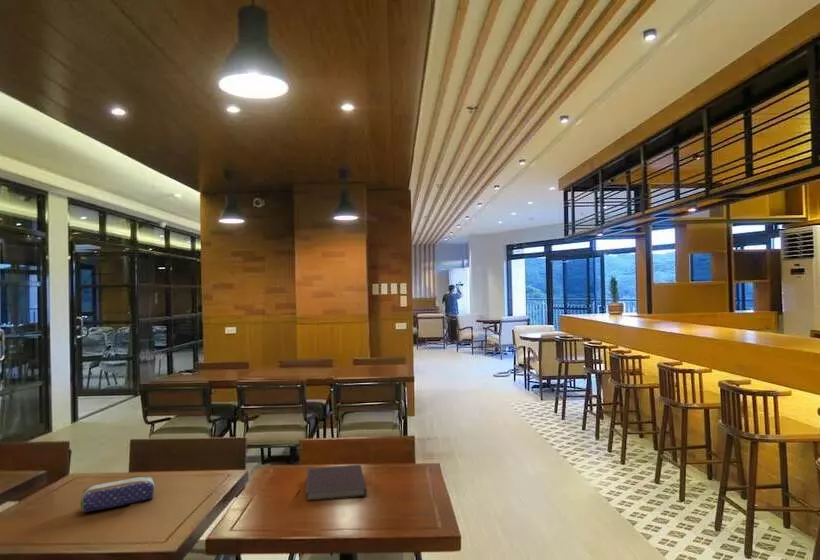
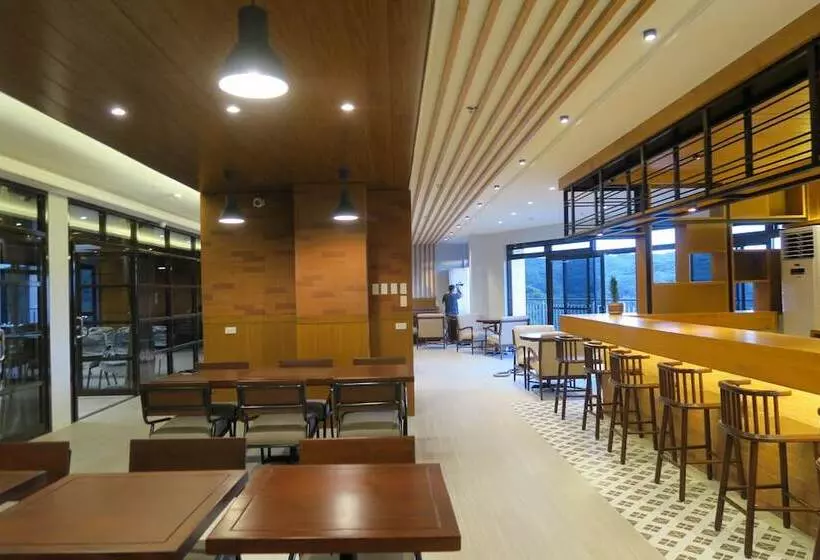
- notebook (335, 481)
- pencil case (118, 493)
